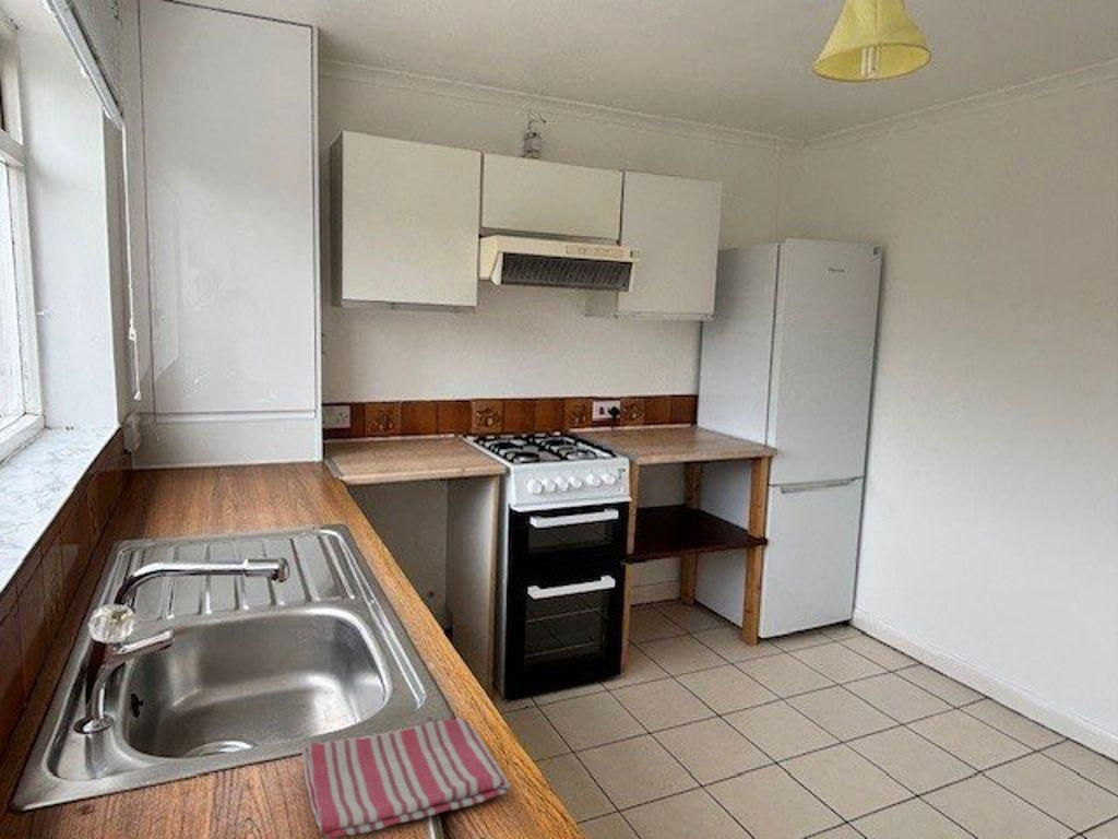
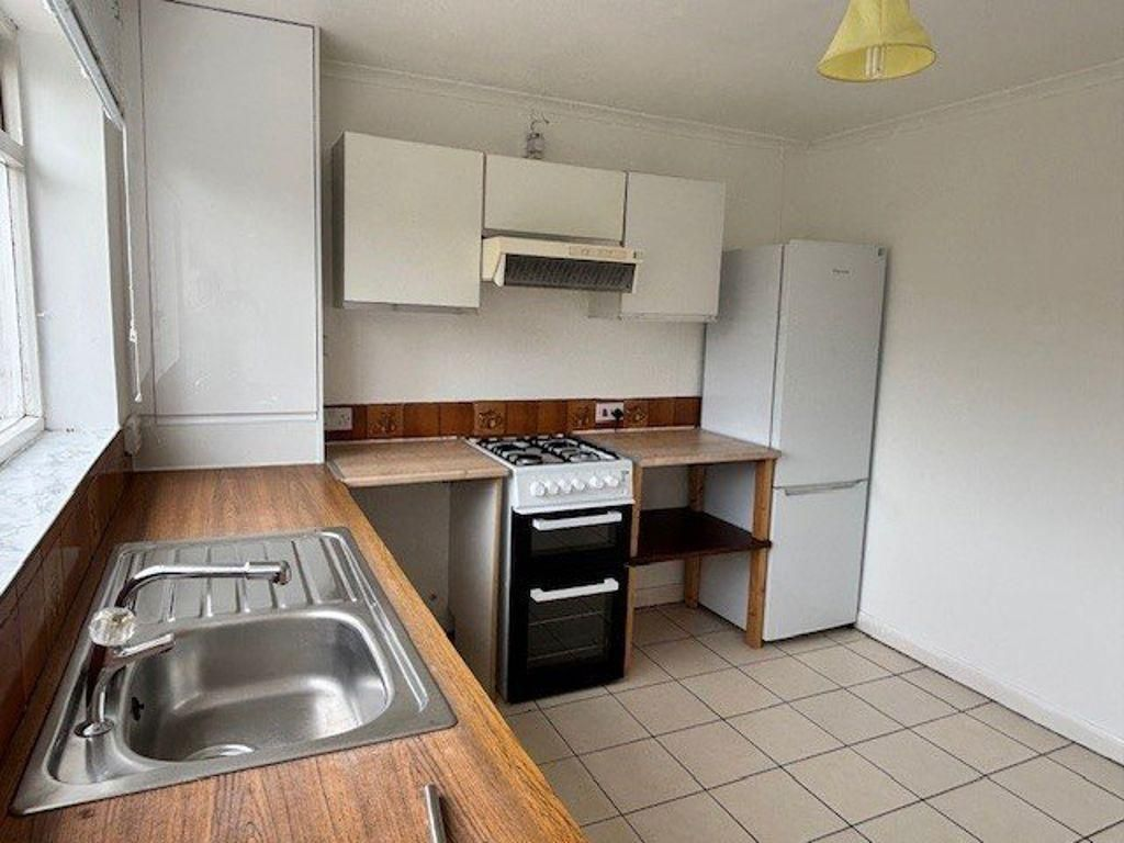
- dish towel (404, 768)
